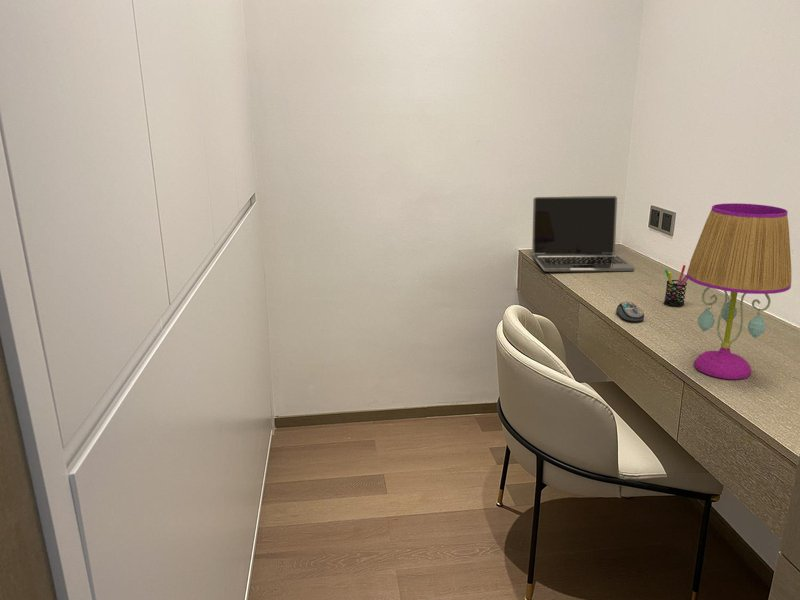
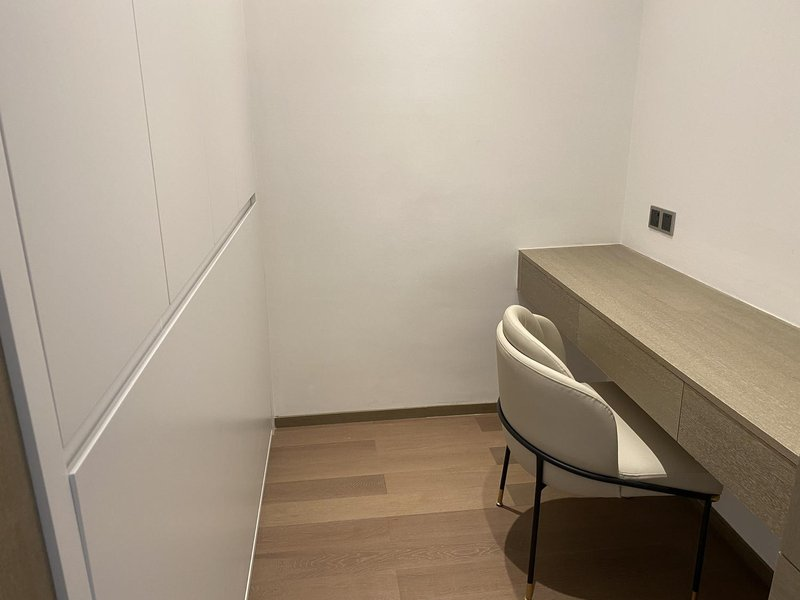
- pen holder (675, 284)
- laptop (582, 232)
- table lamp (734, 291)
- computer mouse (630, 310)
